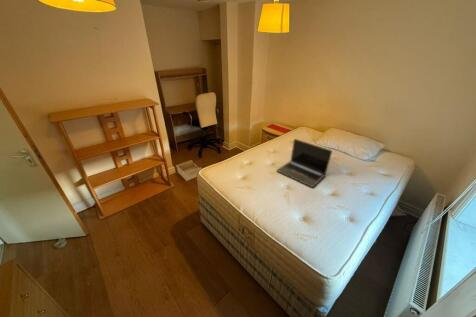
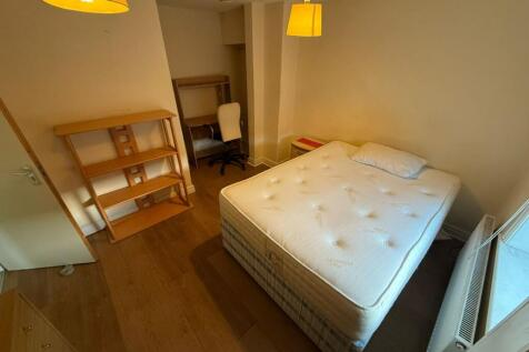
- laptop (302, 161)
- storage bin (189, 169)
